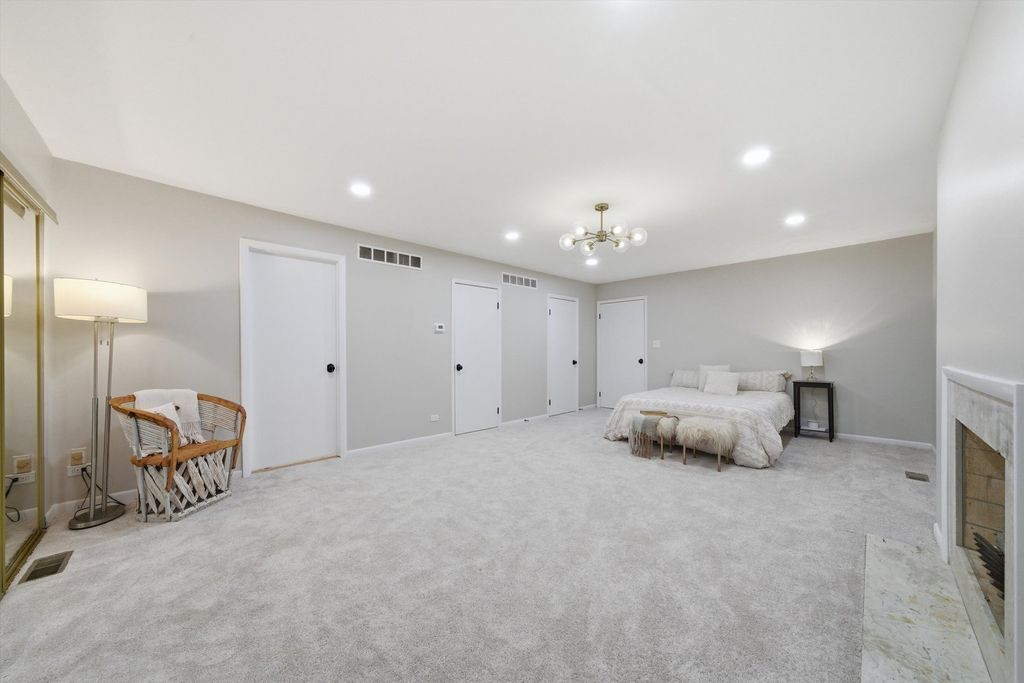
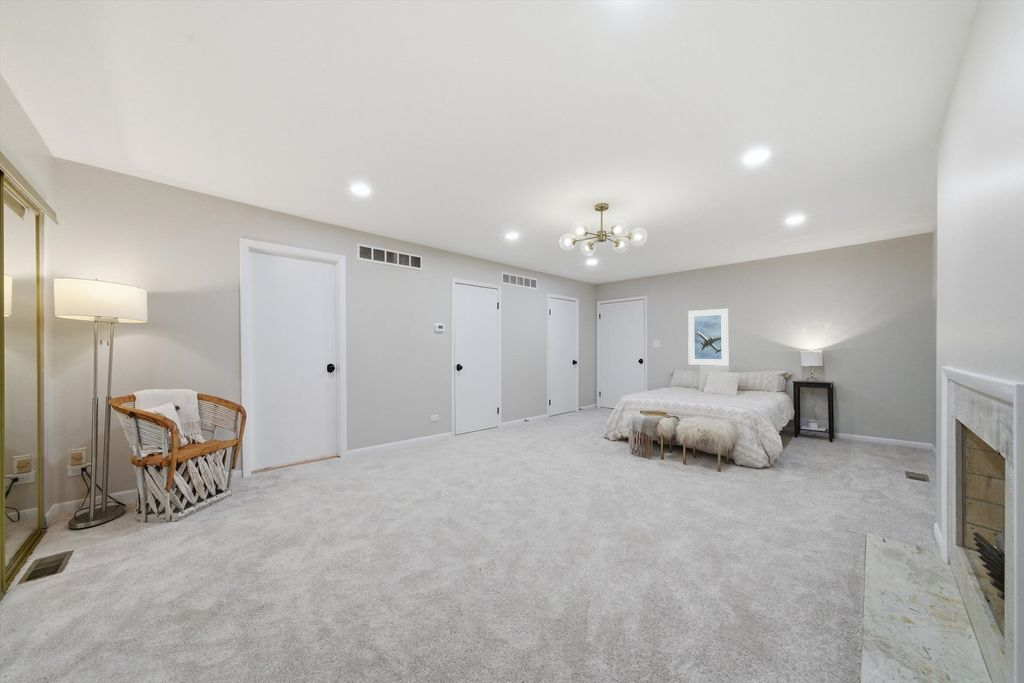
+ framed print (707, 337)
